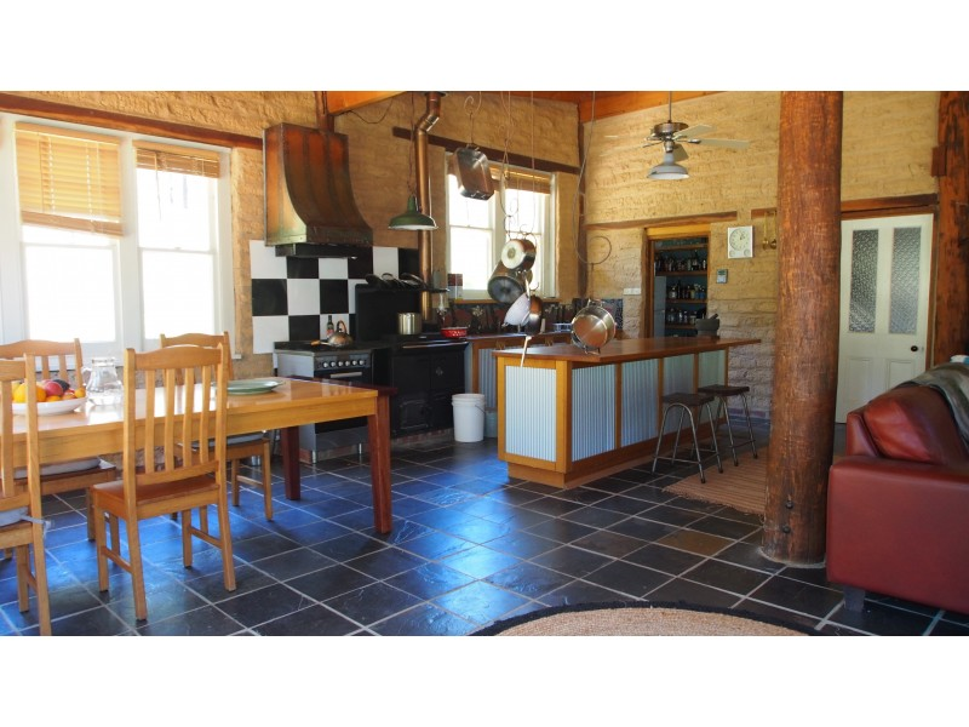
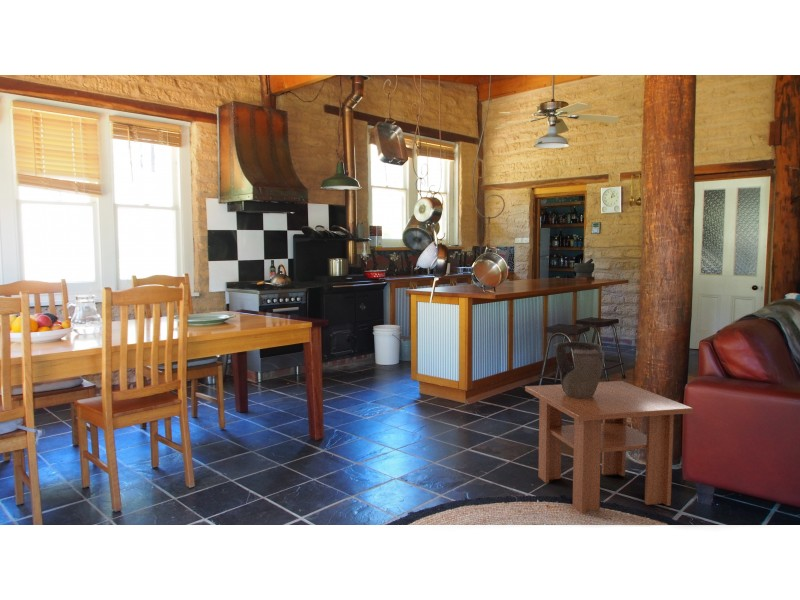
+ coffee table (601, 443)
+ decorative bowl (580, 369)
